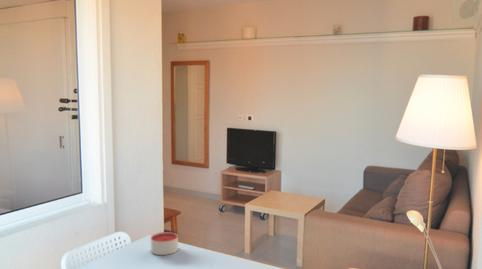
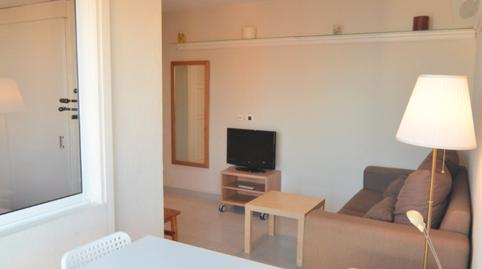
- candle (164, 242)
